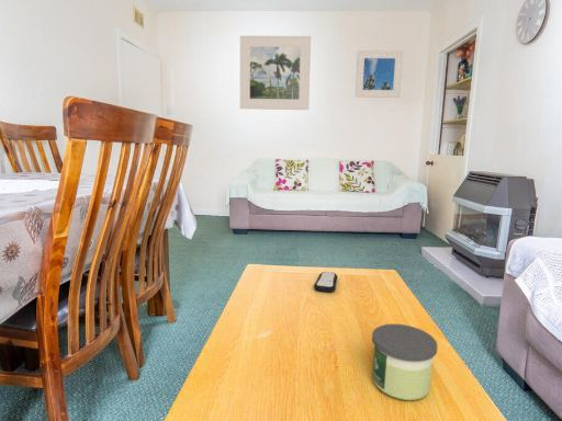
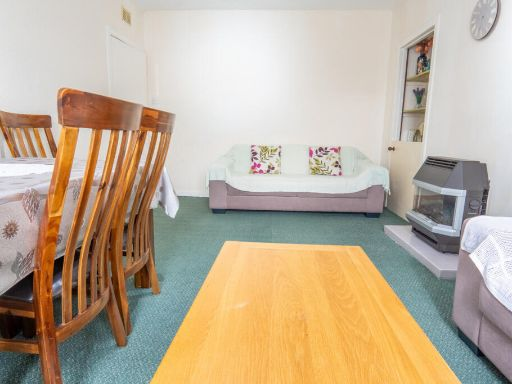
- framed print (274, 72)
- candle (402, 361)
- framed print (379, 73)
- remote control (326, 281)
